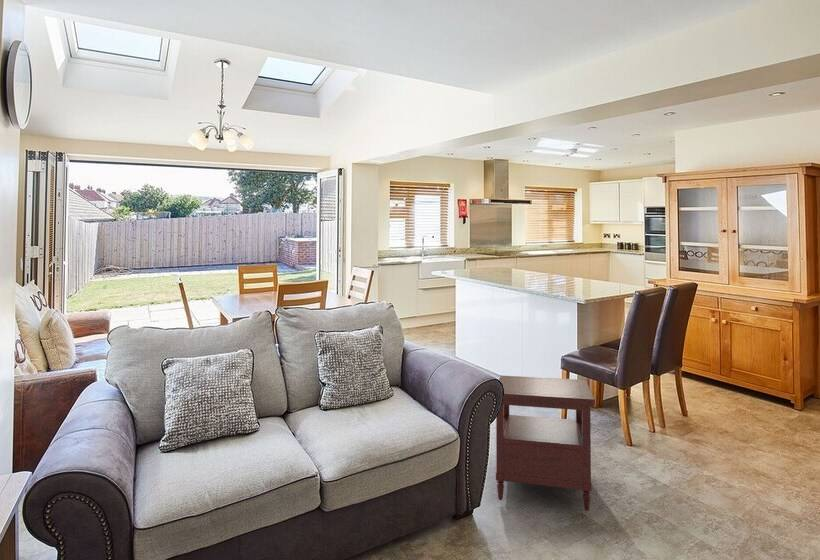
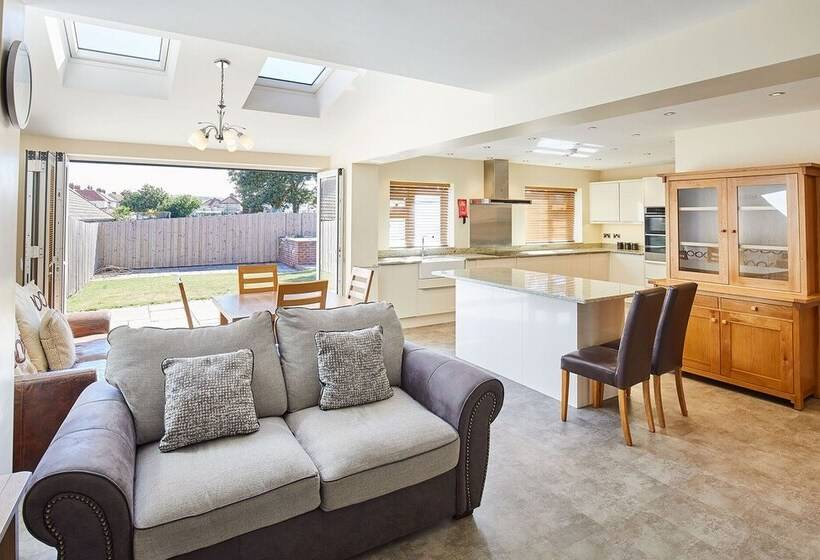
- side table (542, 436)
